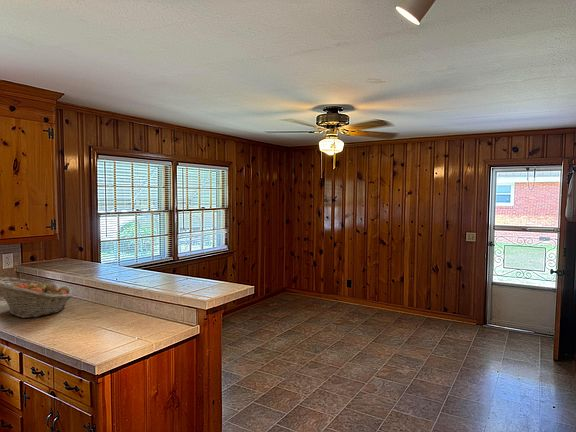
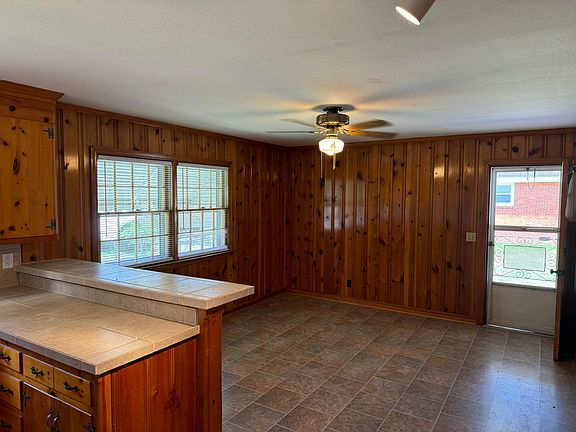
- fruit basket (34, 293)
